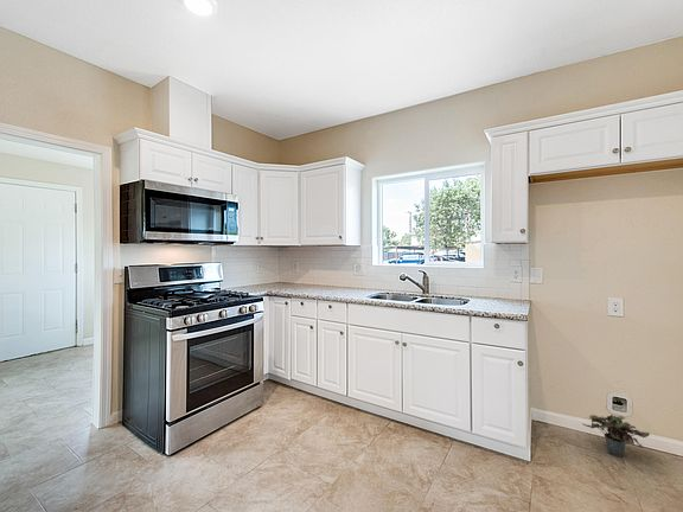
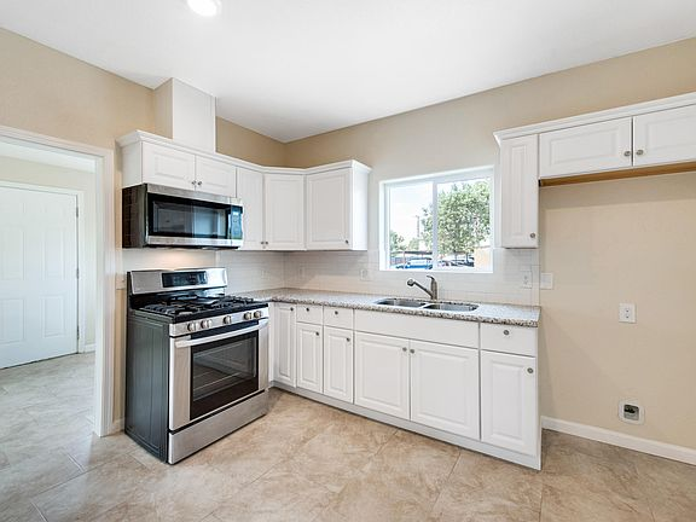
- potted plant (614, 435)
